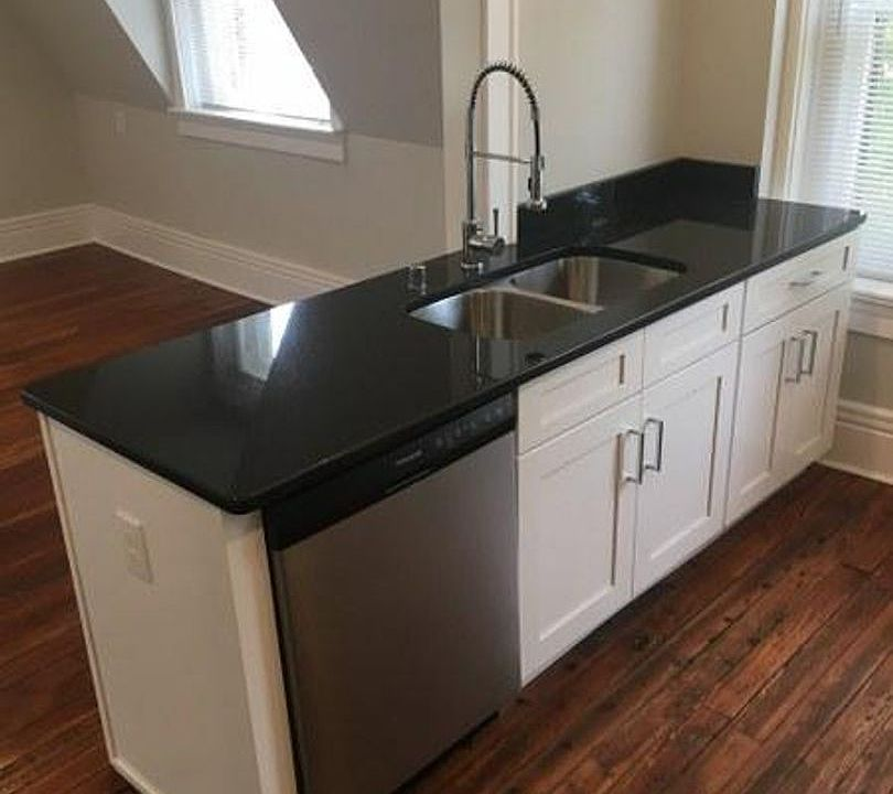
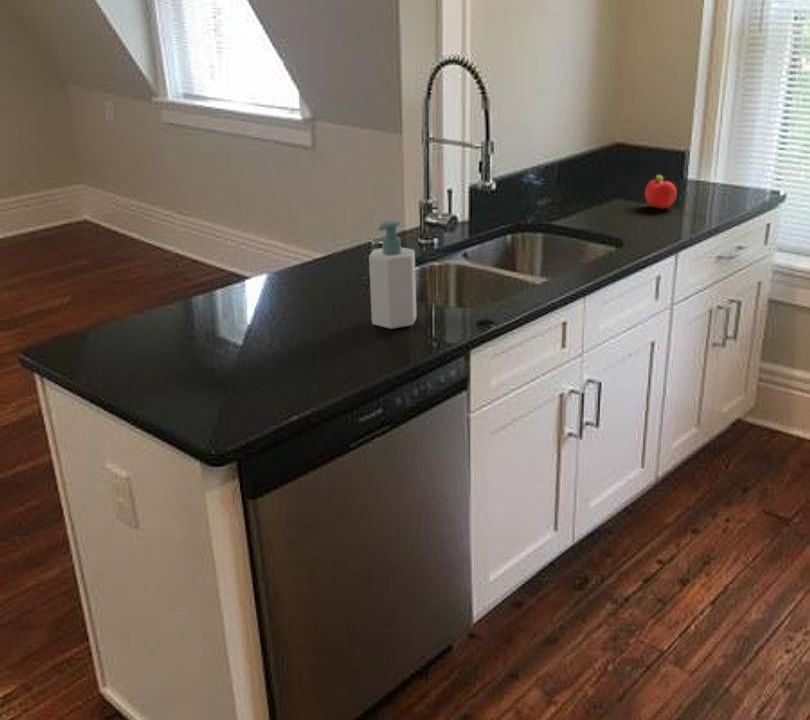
+ fruit (660, 192)
+ soap bottle (392, 272)
